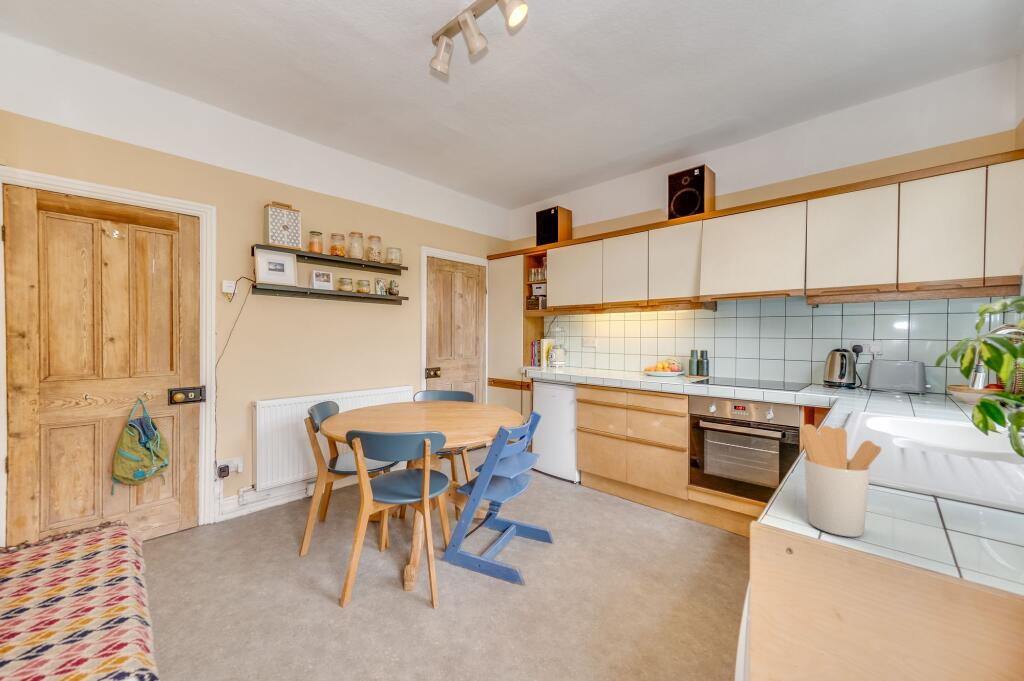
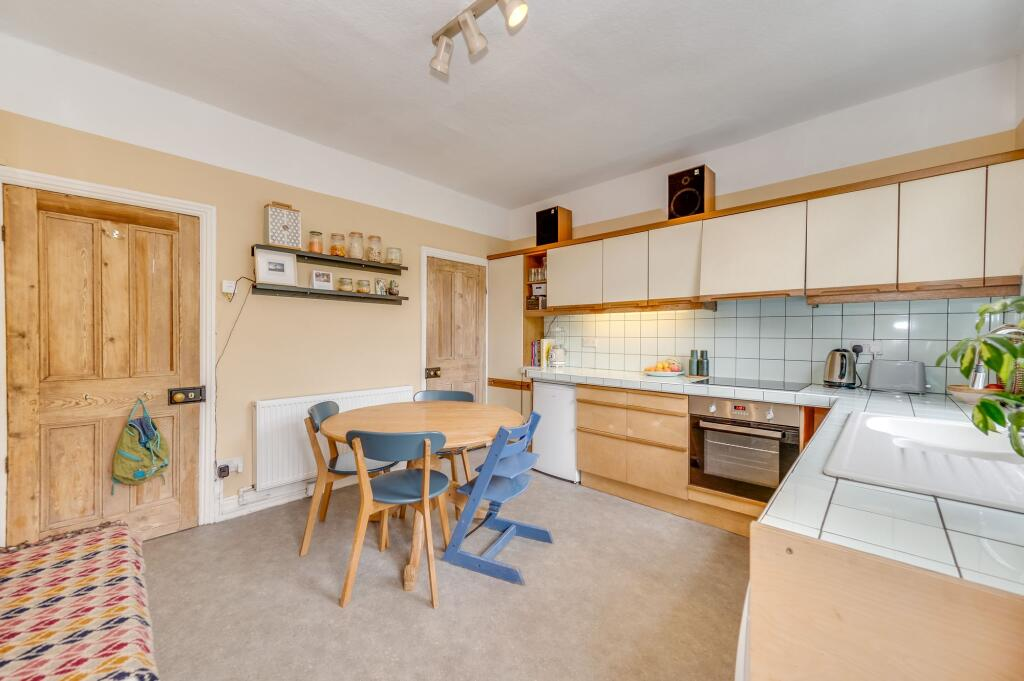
- utensil holder (831, 474)
